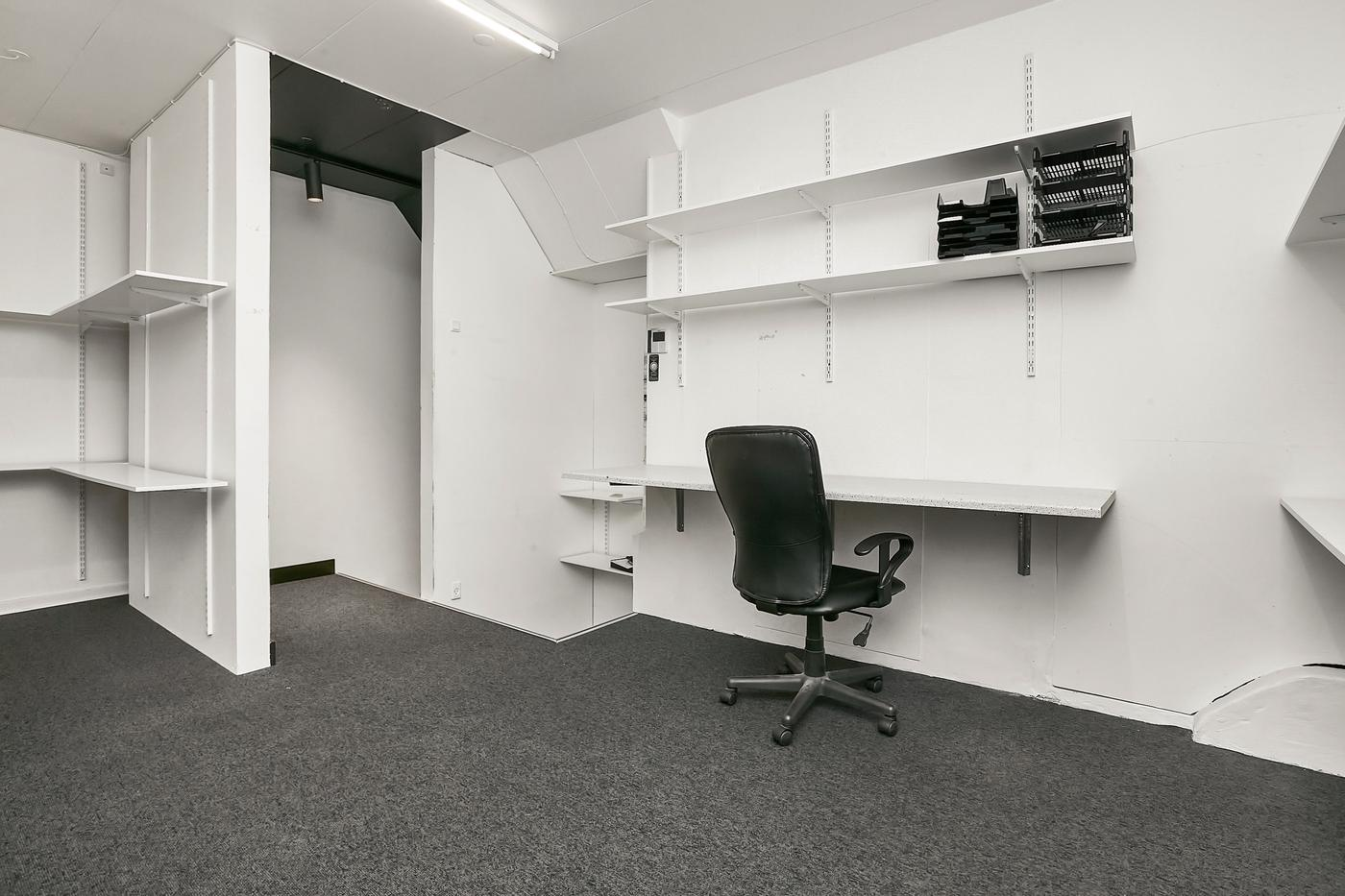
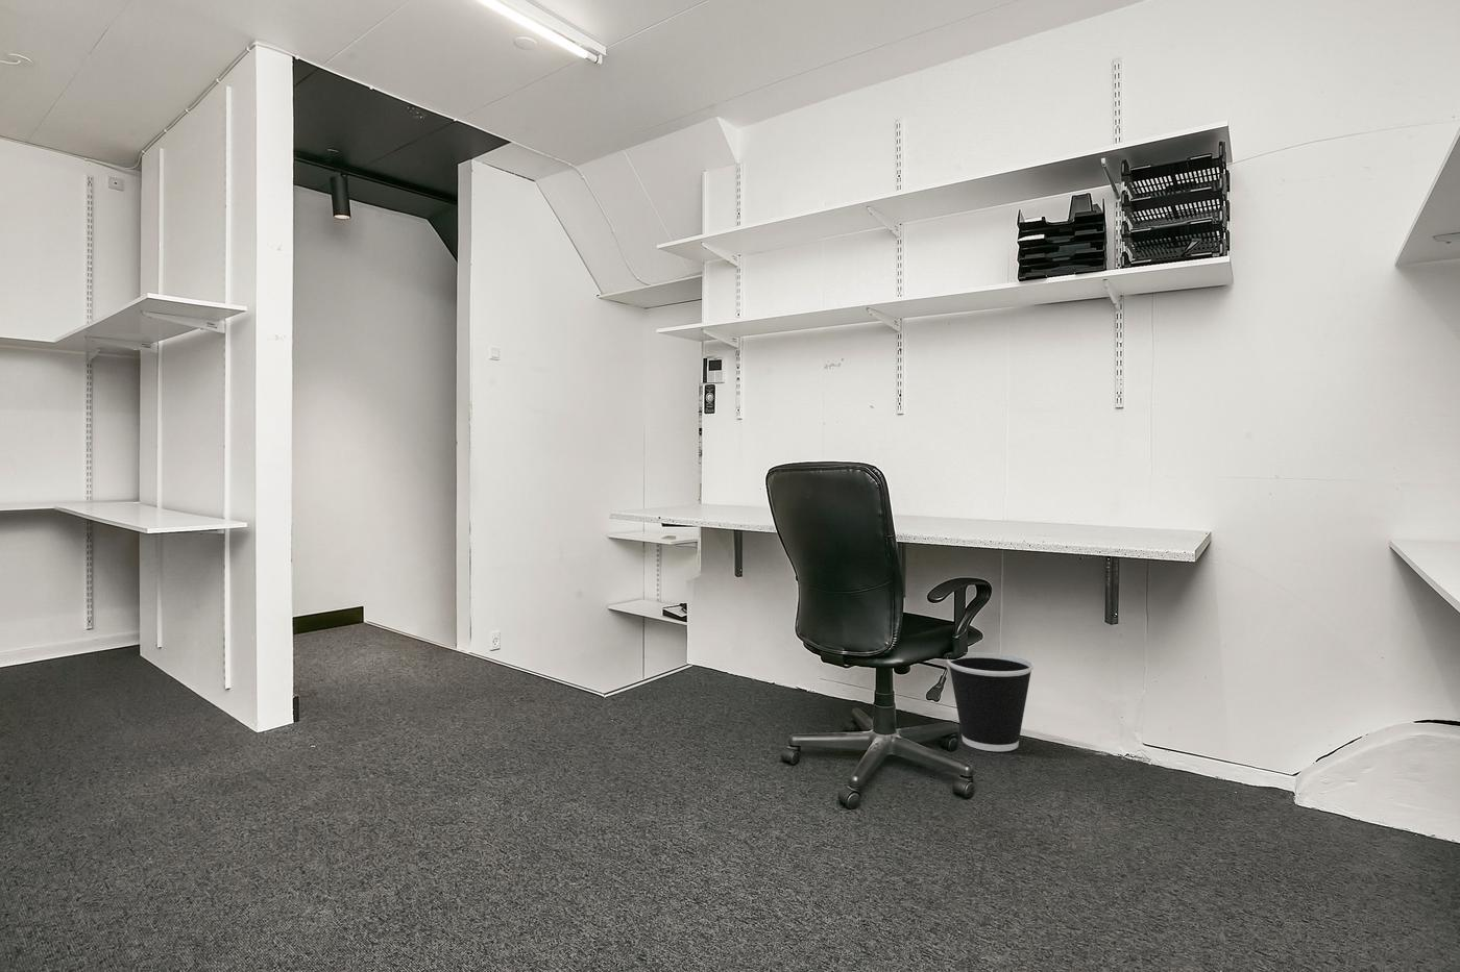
+ wastebasket (990, 701)
